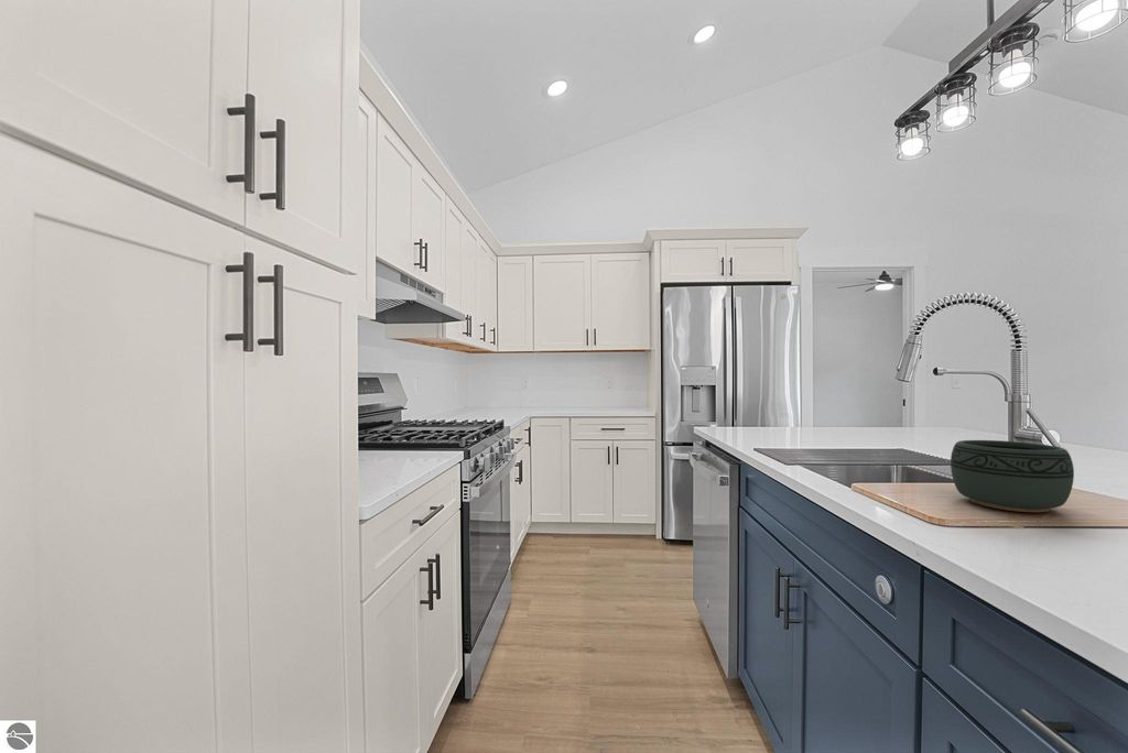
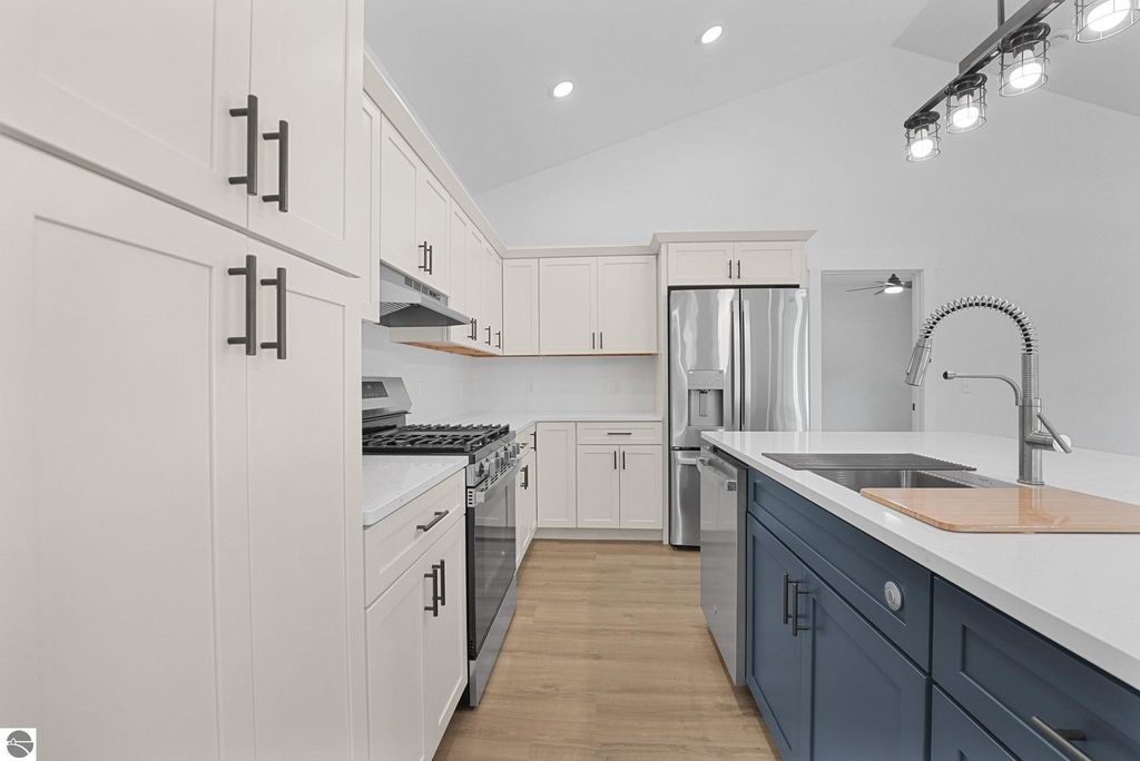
- bowl (1008, 474)
